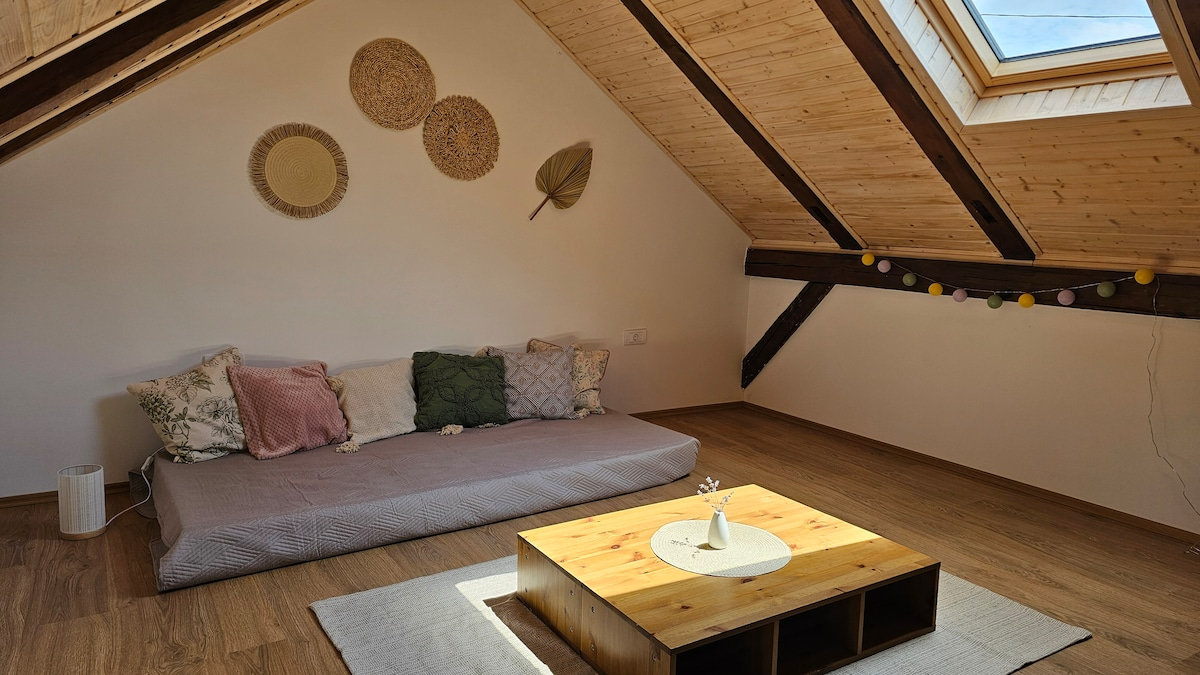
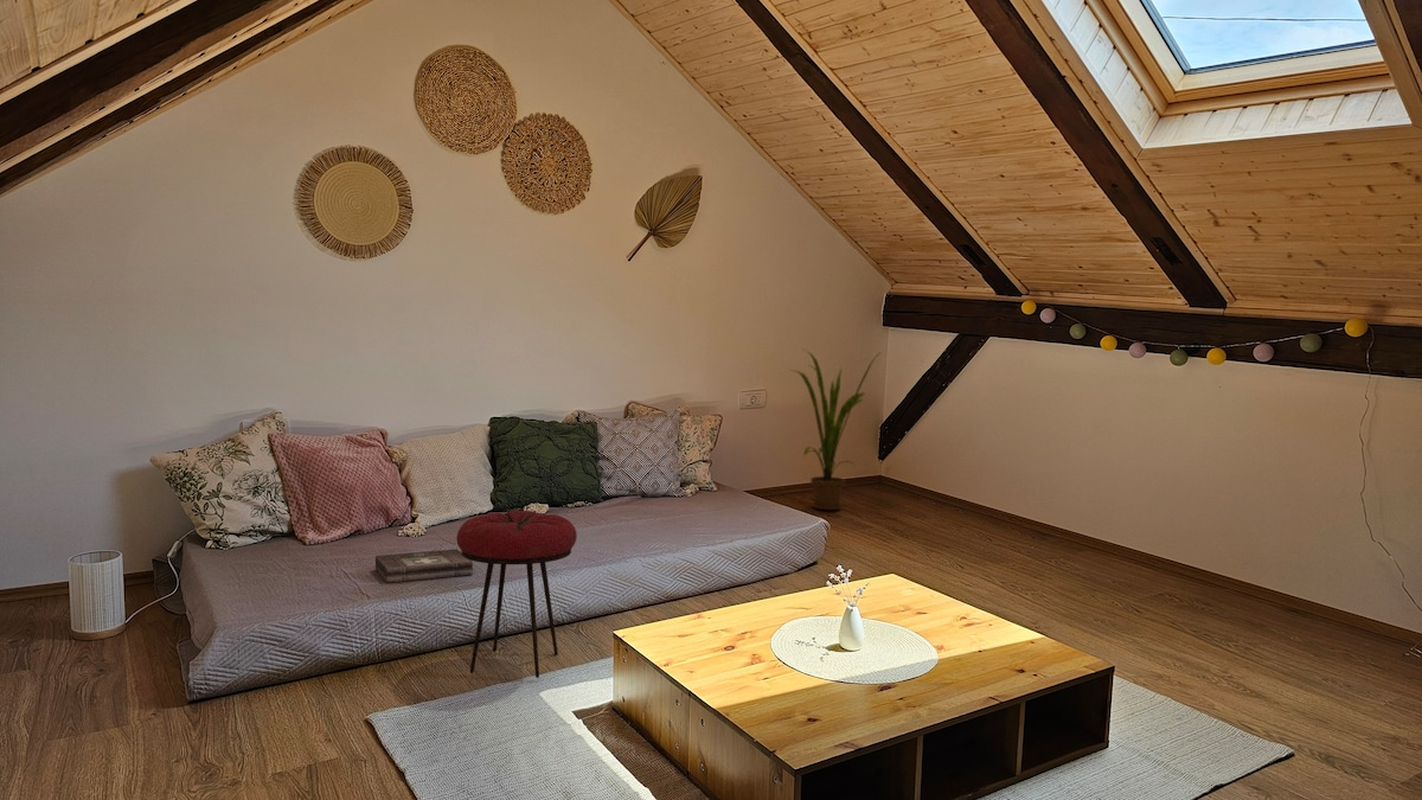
+ stool (502, 590)
+ house plant (821, 428)
+ first aid kit (423, 564)
